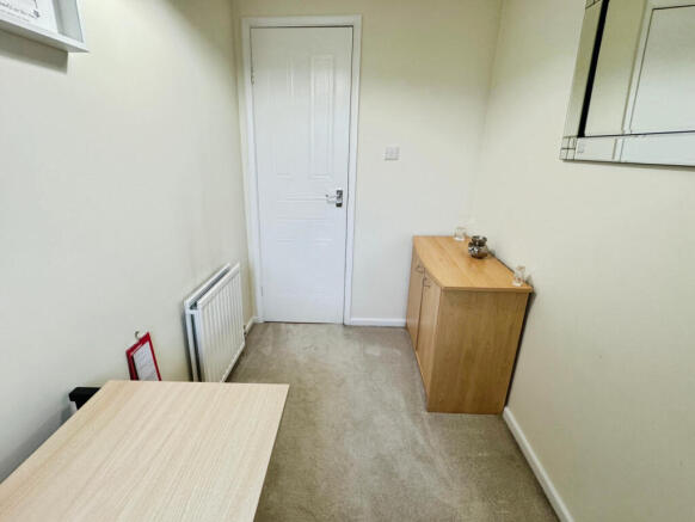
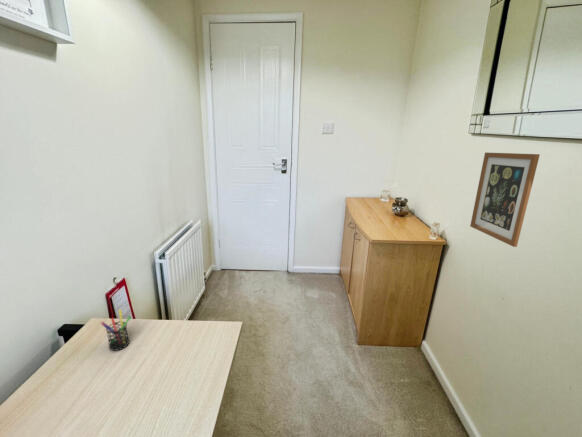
+ pen holder (119, 329)
+ wall art (499, 195)
